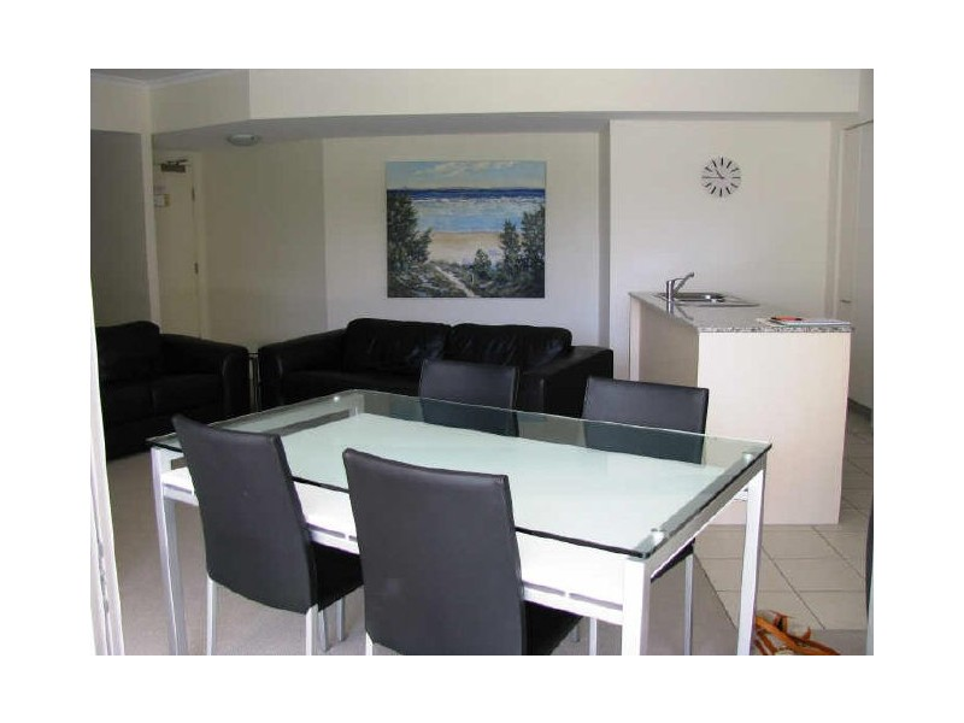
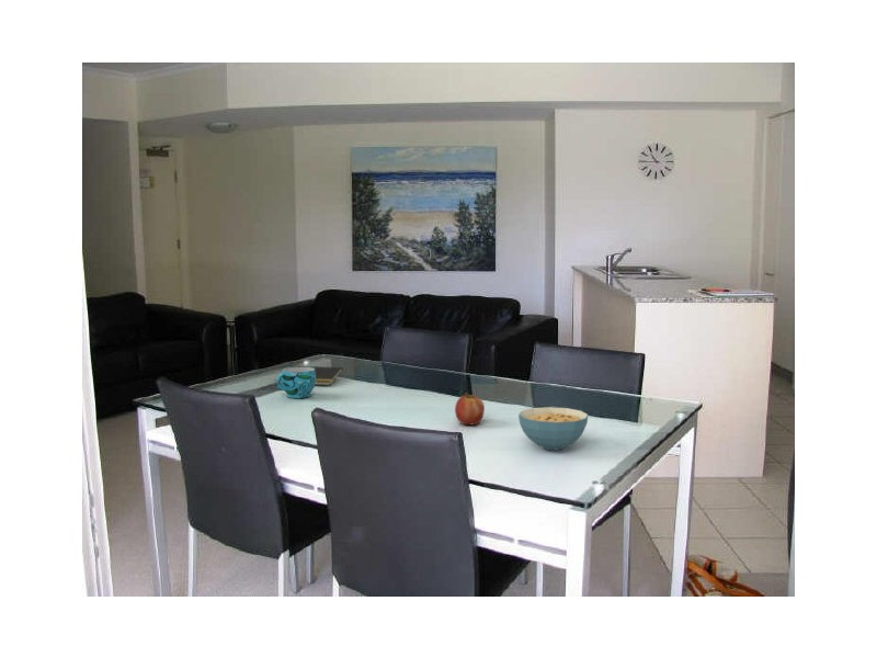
+ cup (297, 383)
+ cereal bowl (553, 430)
+ fruit (469, 408)
+ notepad (315, 372)
